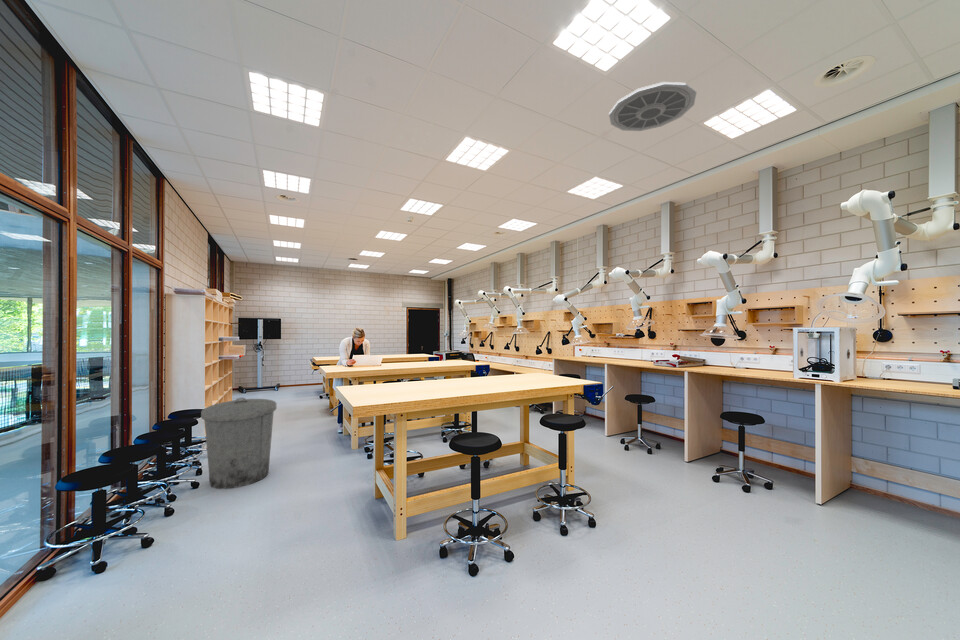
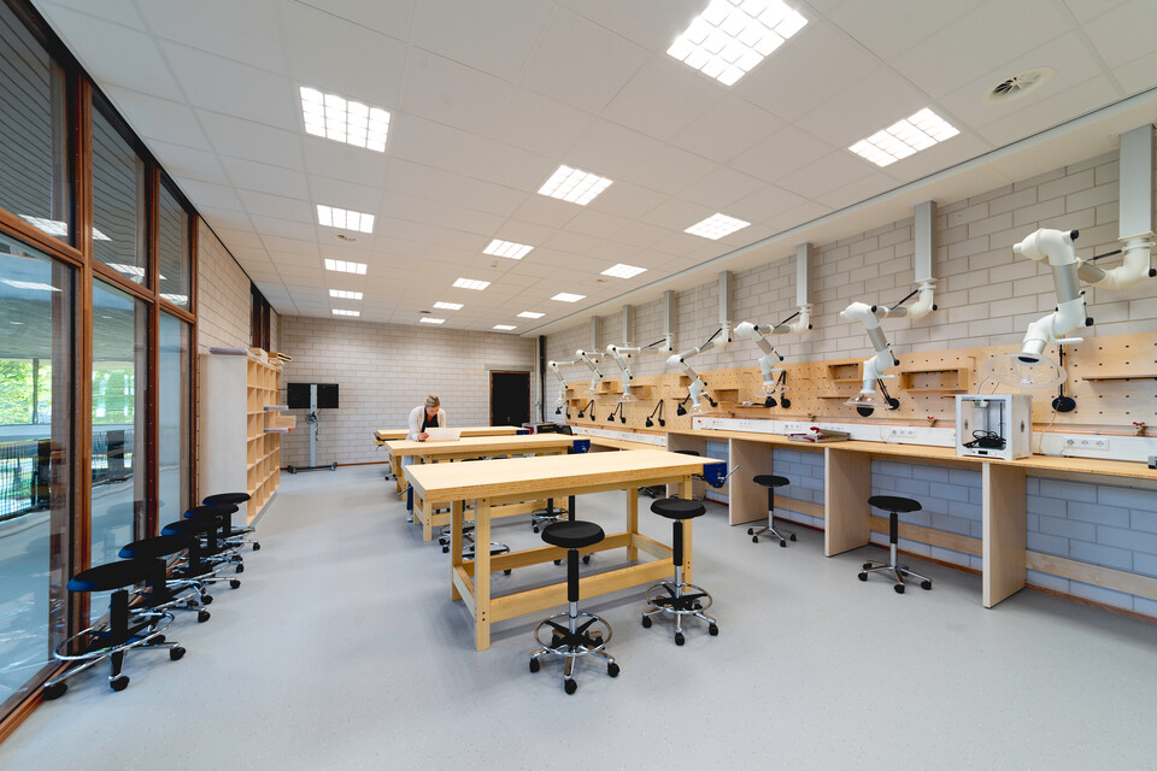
- trash can (240, 438)
- ceiling vent (650, 110)
